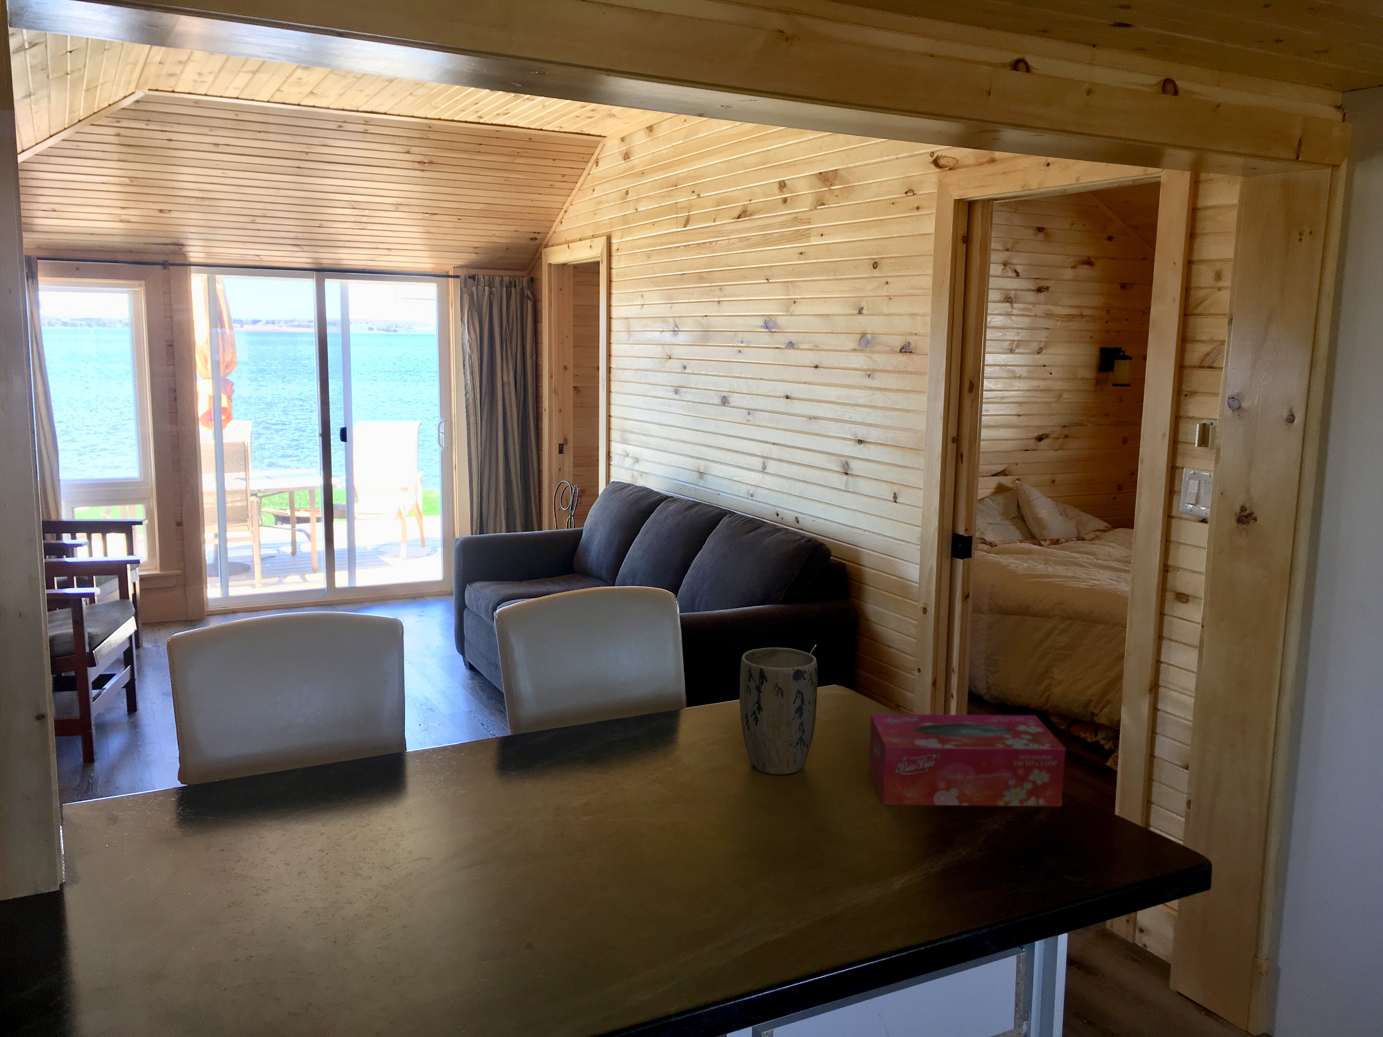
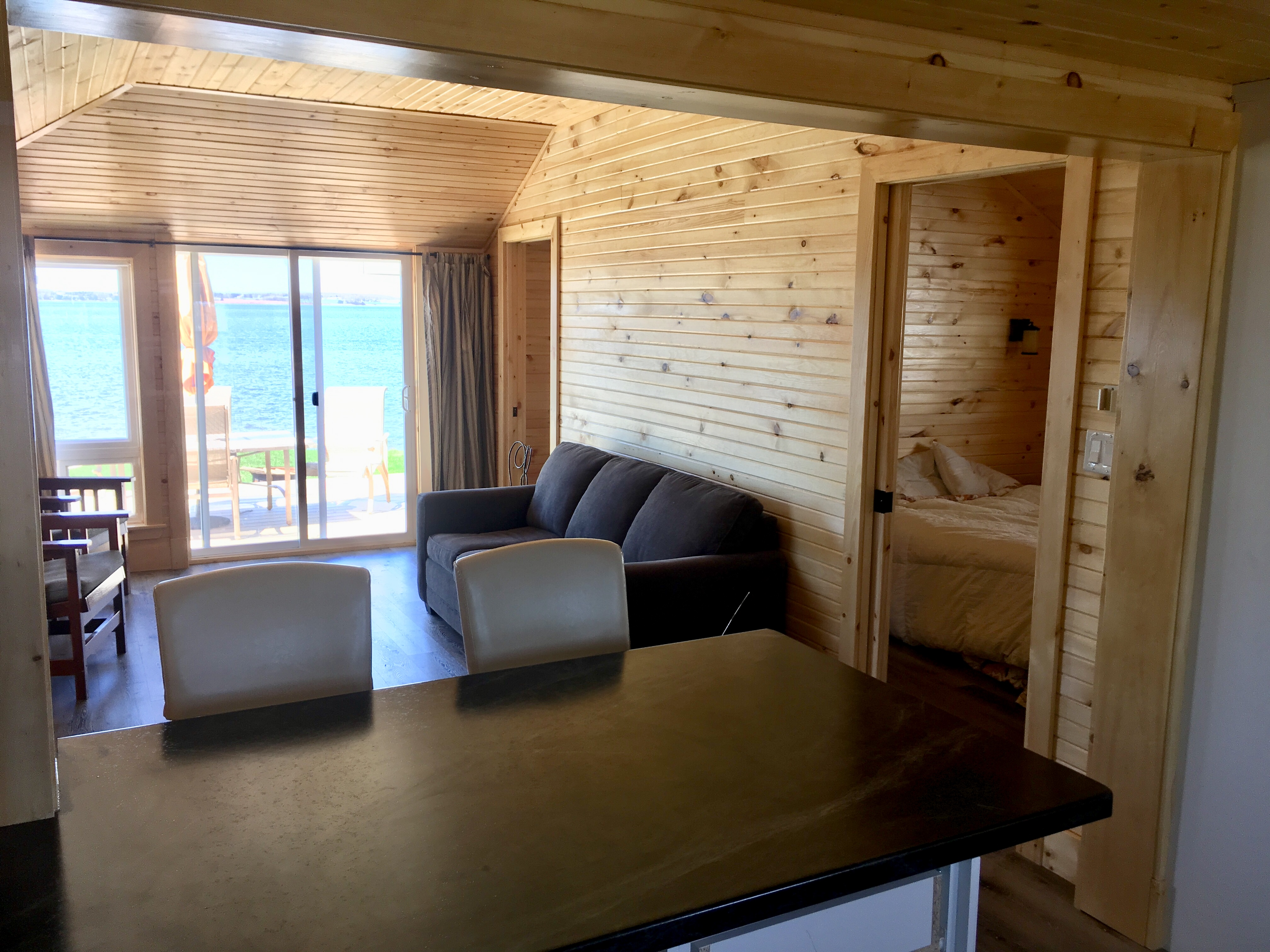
- plant pot (778, 711)
- tissue box (963, 758)
